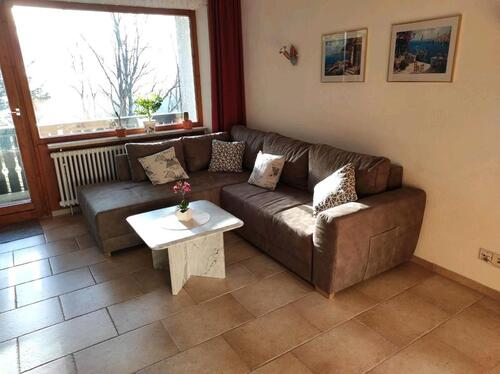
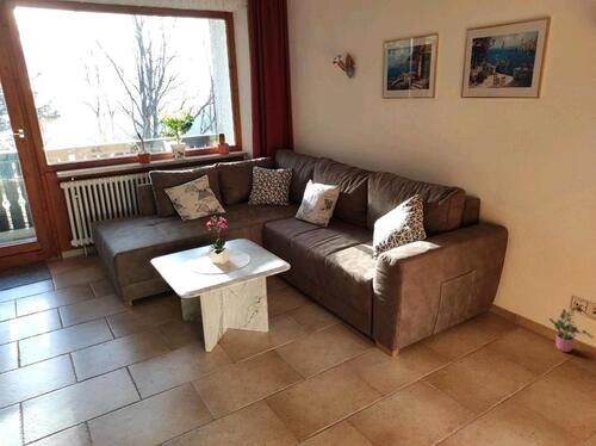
+ potted plant (571, 333)
